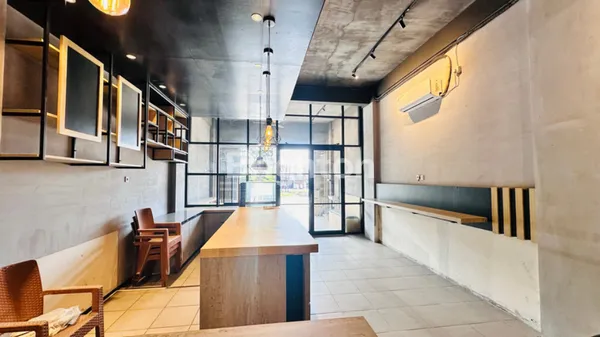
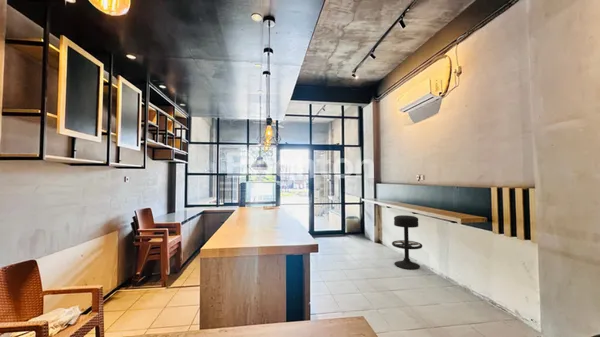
+ bar stool (406, 240)
